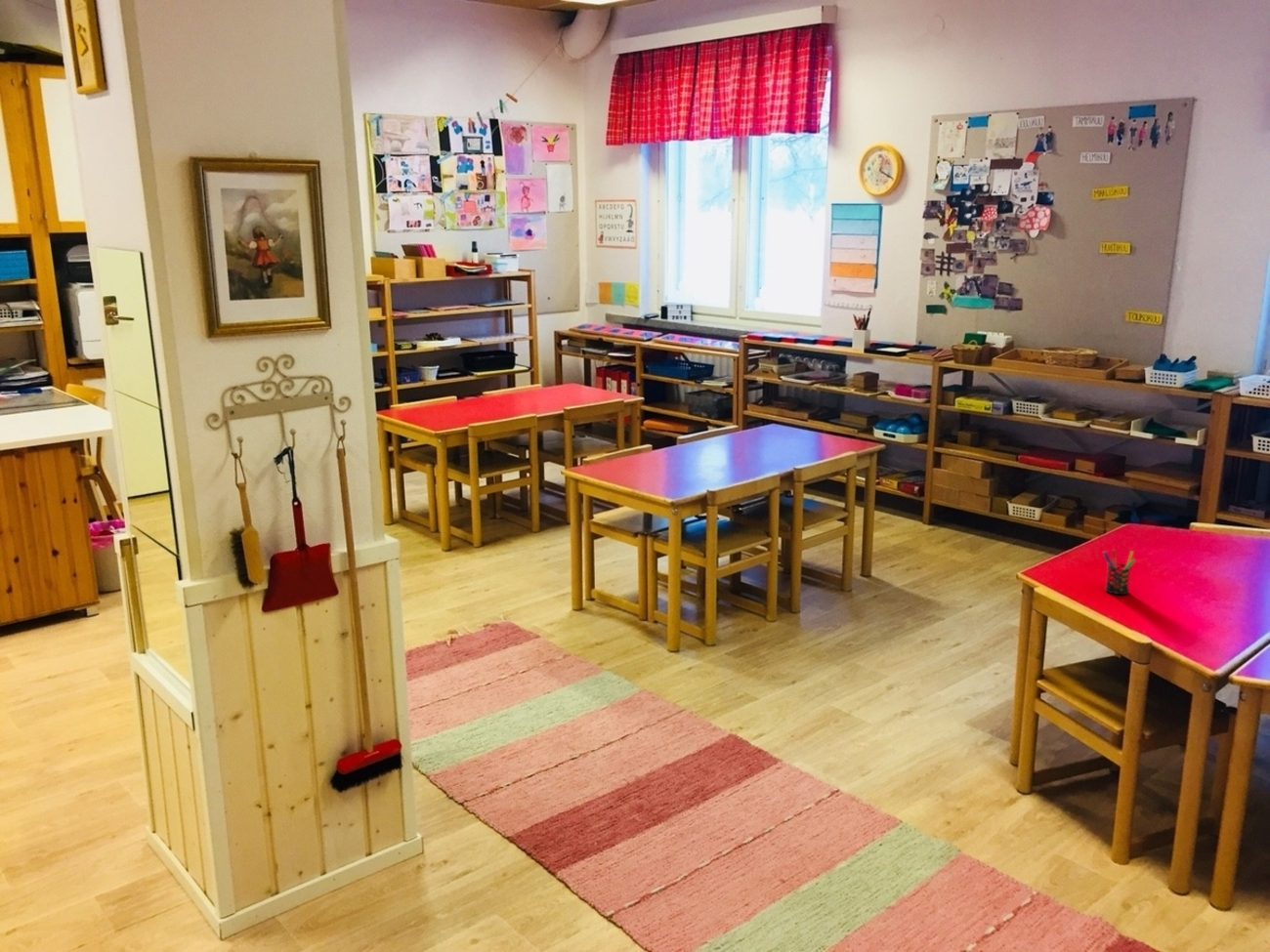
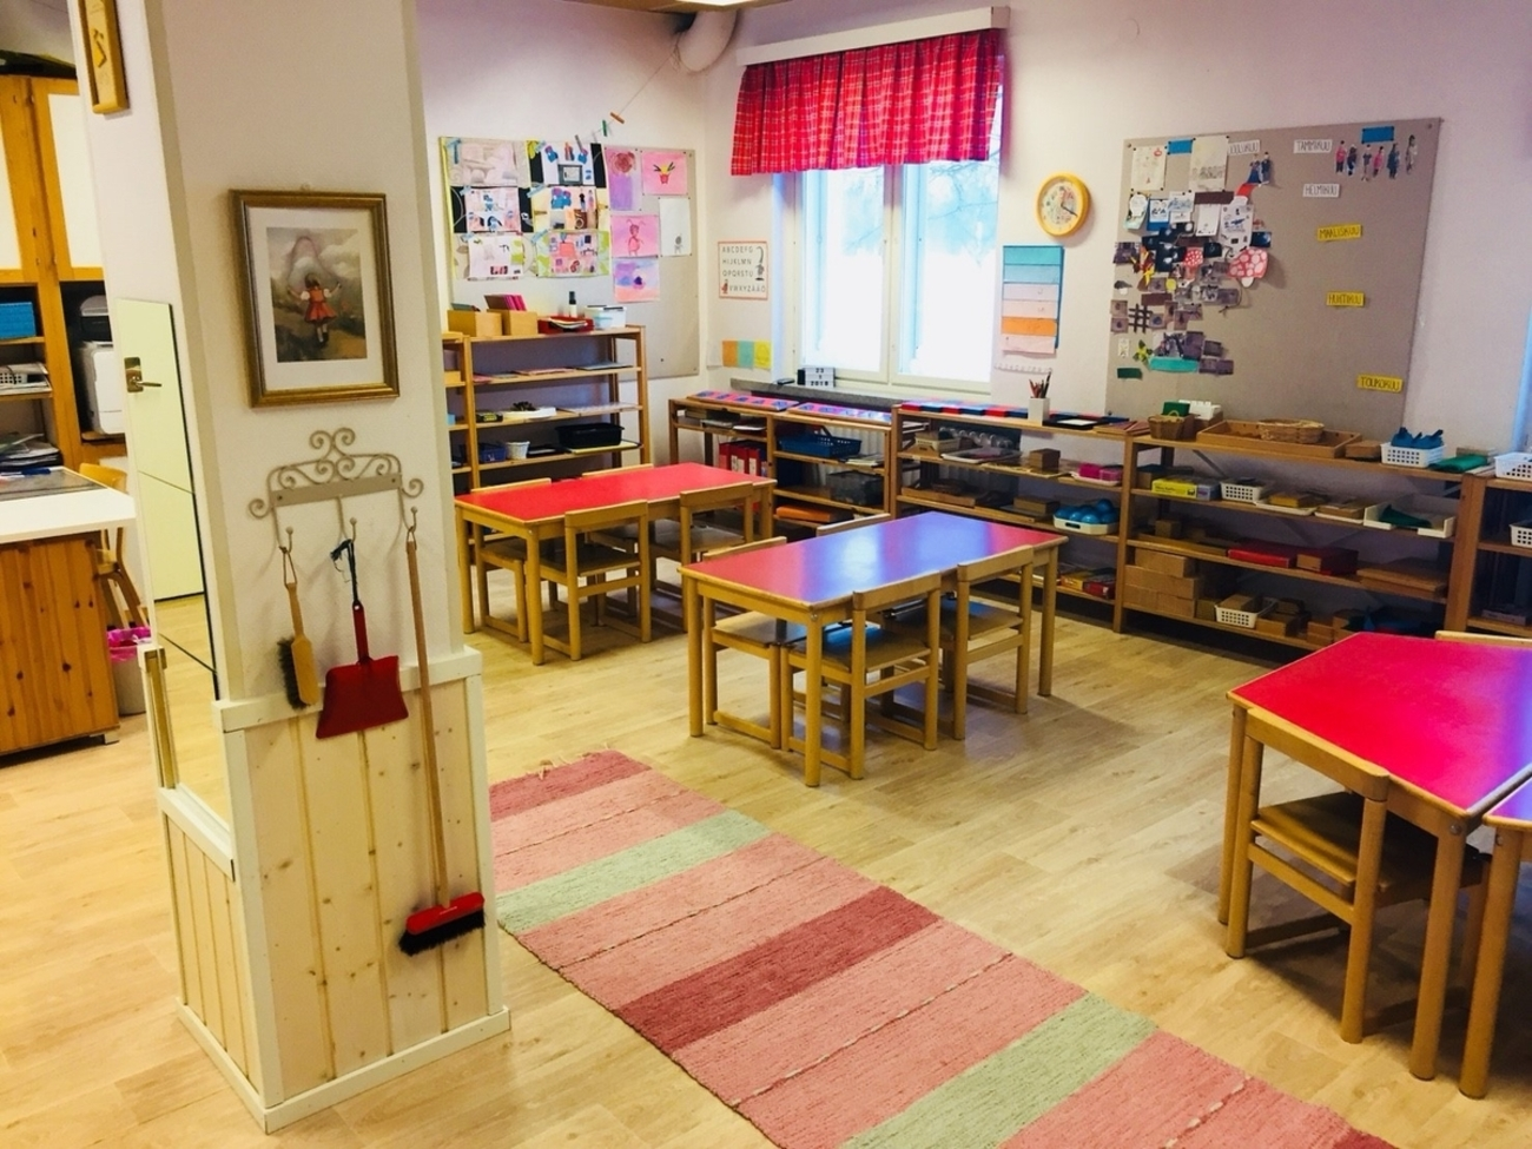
- pen holder (1120, 570)
